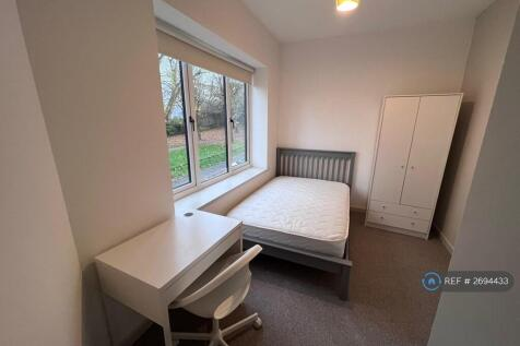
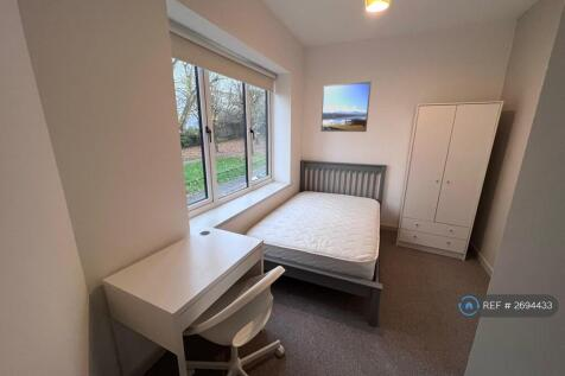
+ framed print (344, 108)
